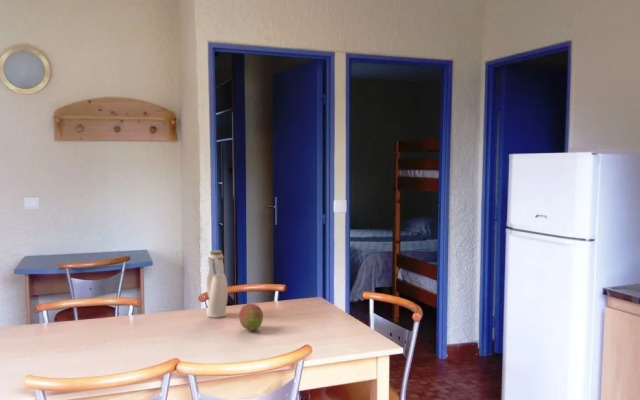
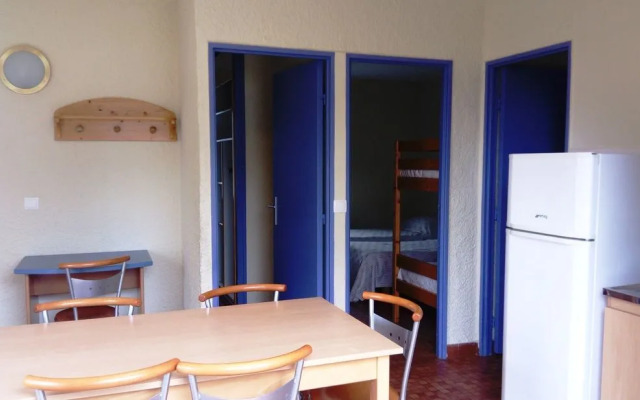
- water bottle (216, 283)
- fruit (251, 317)
